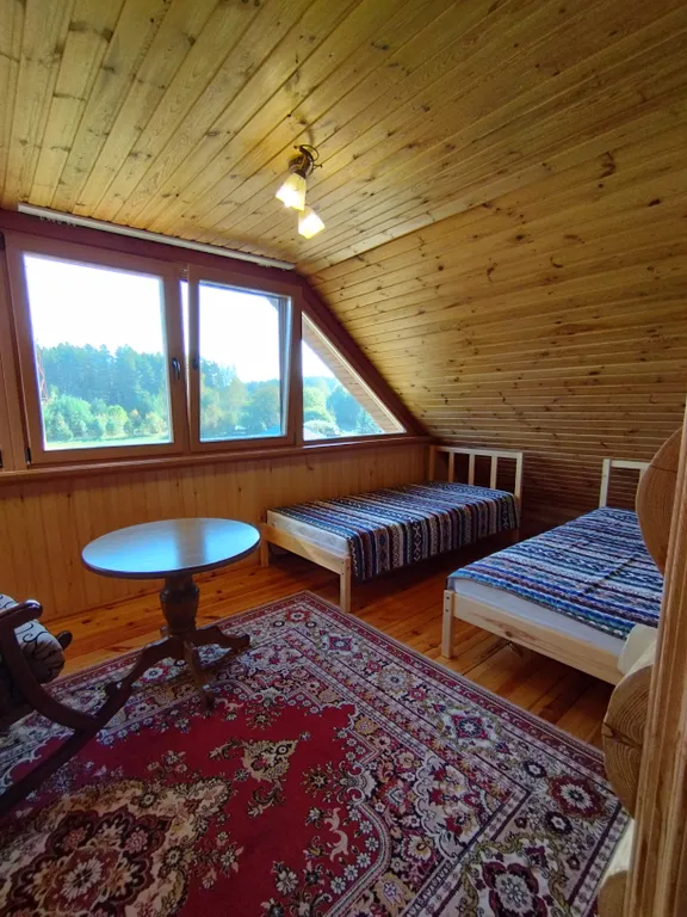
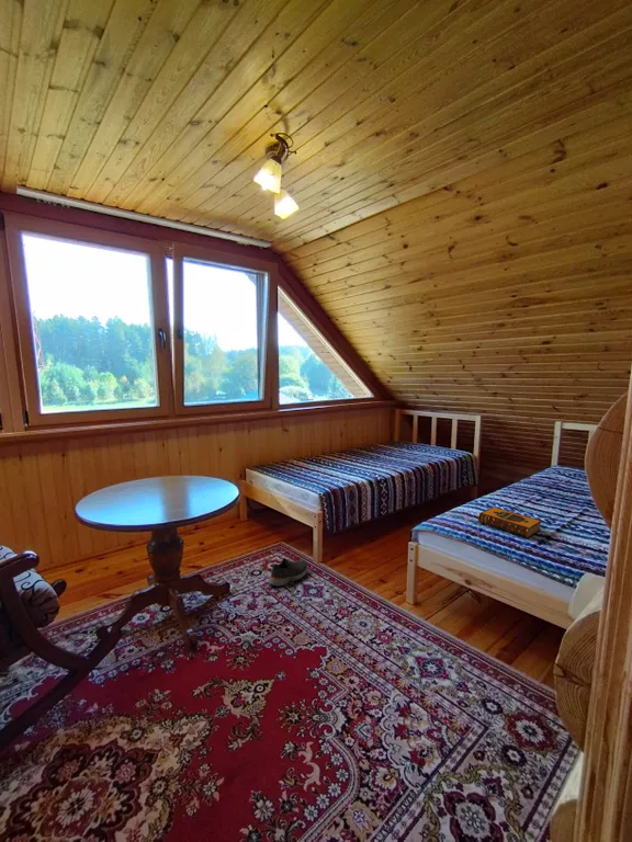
+ hardback book (508, 521)
+ shoe (289, 568)
